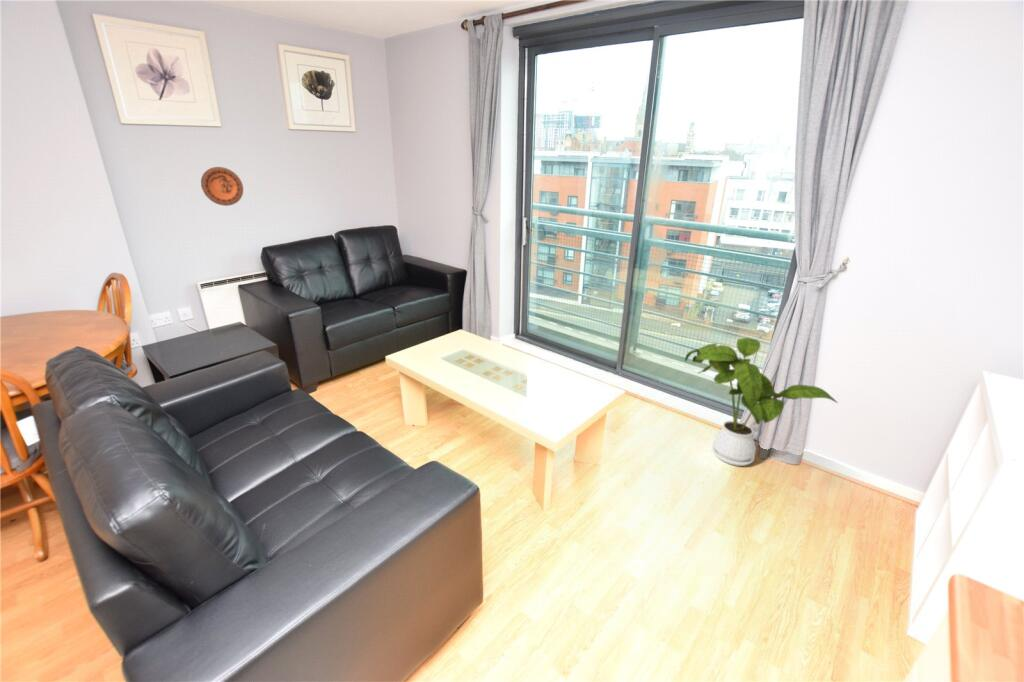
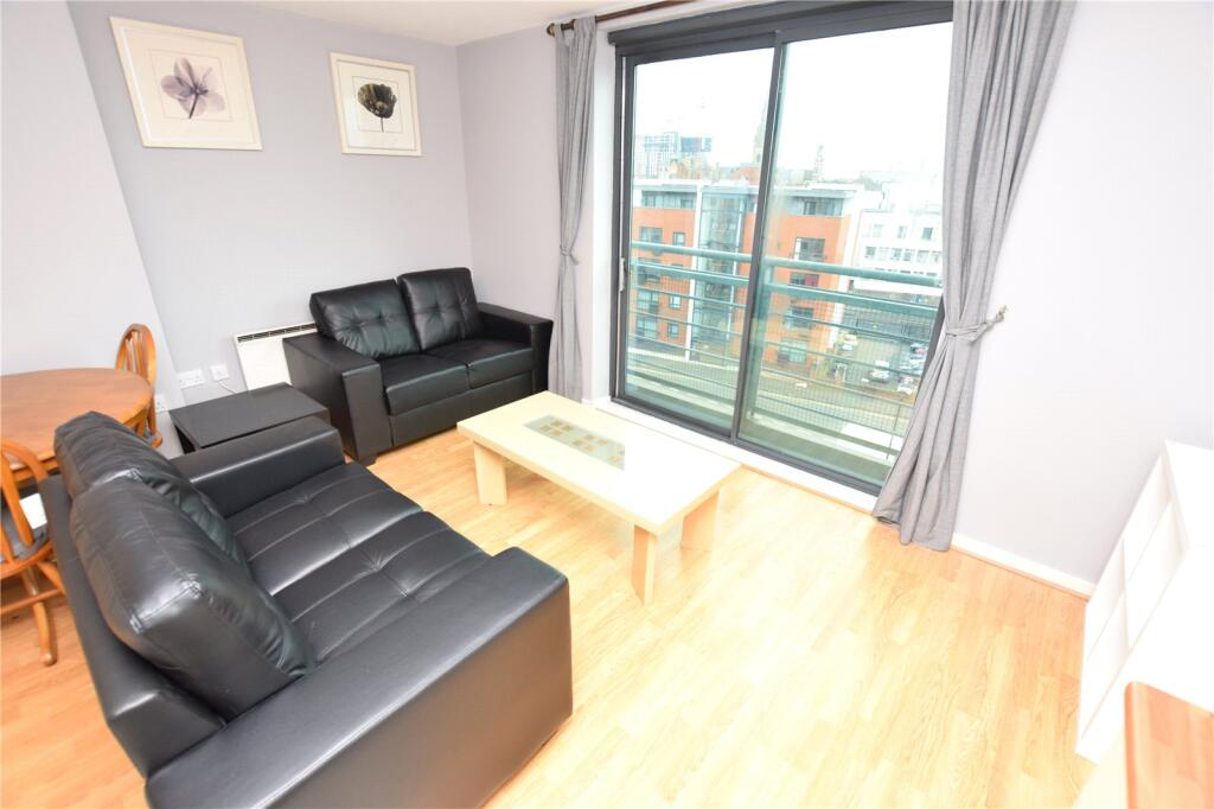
- decorative plate (222, 186)
- house plant (744, 405)
